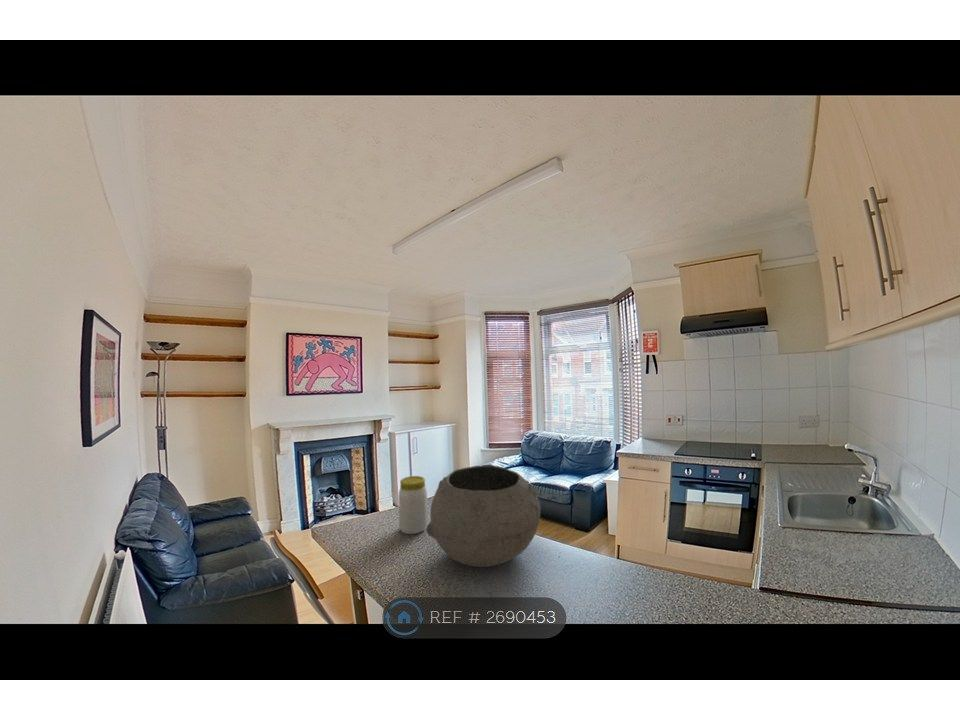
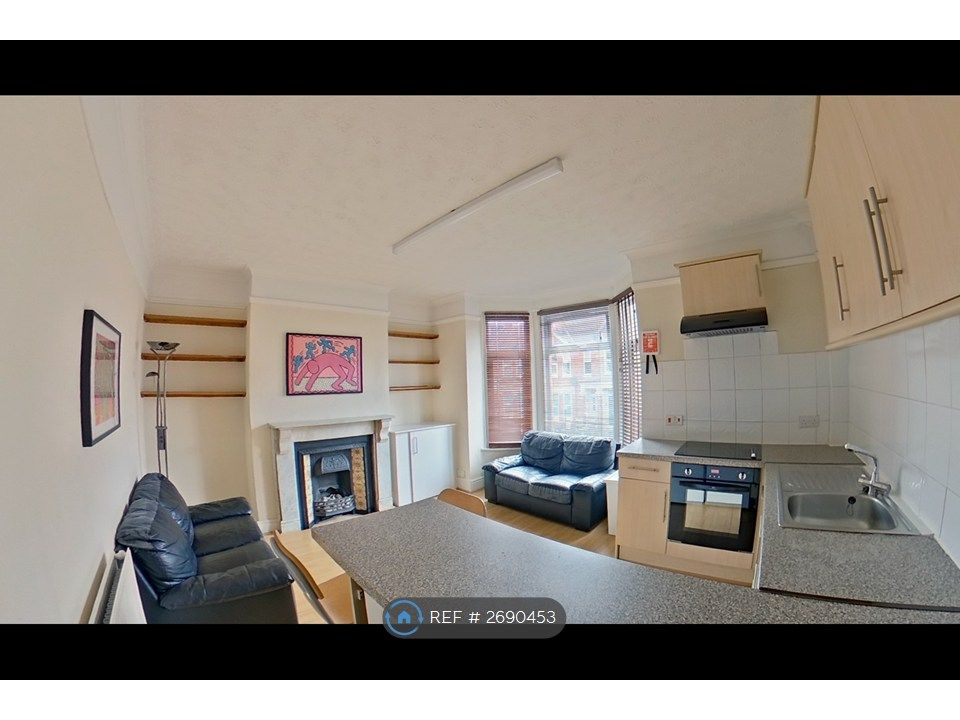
- jar (413, 504)
- bowl (486, 514)
